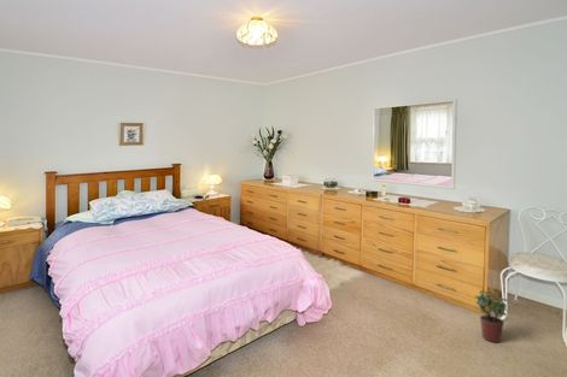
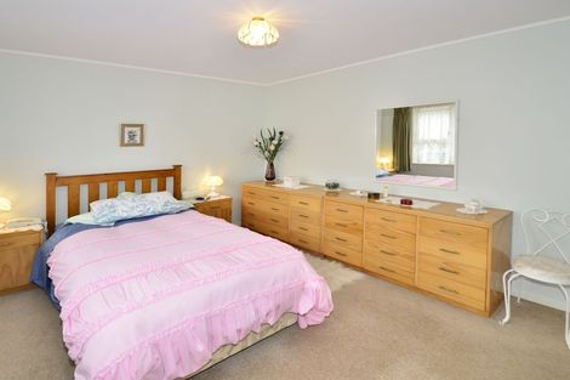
- potted plant (489, 313)
